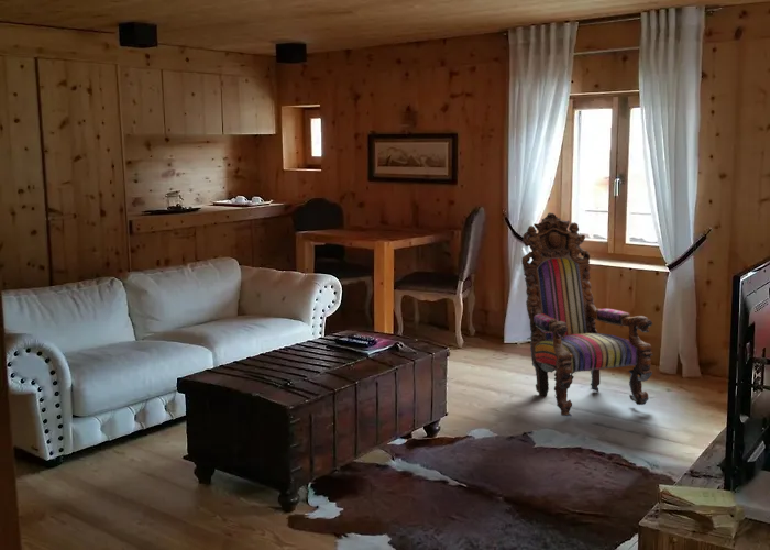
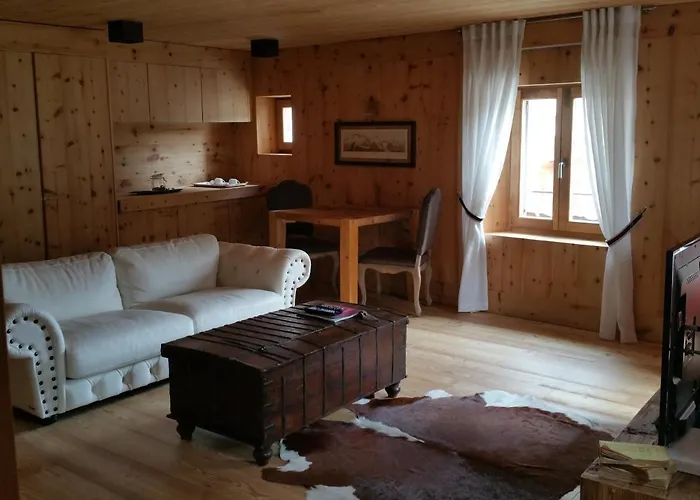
- armchair (583, 310)
